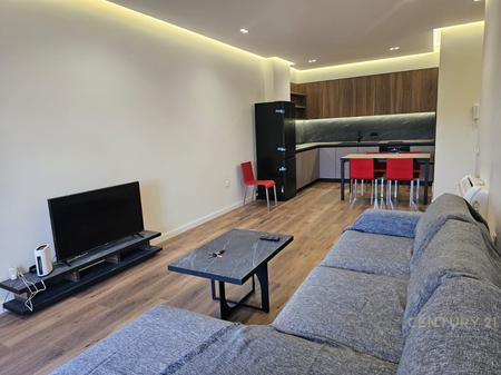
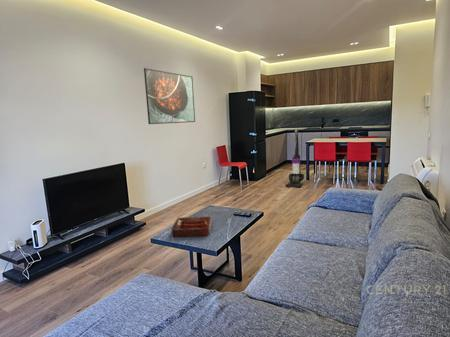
+ decorative tray (192, 226)
+ vacuum cleaner (295, 157)
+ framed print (172, 98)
